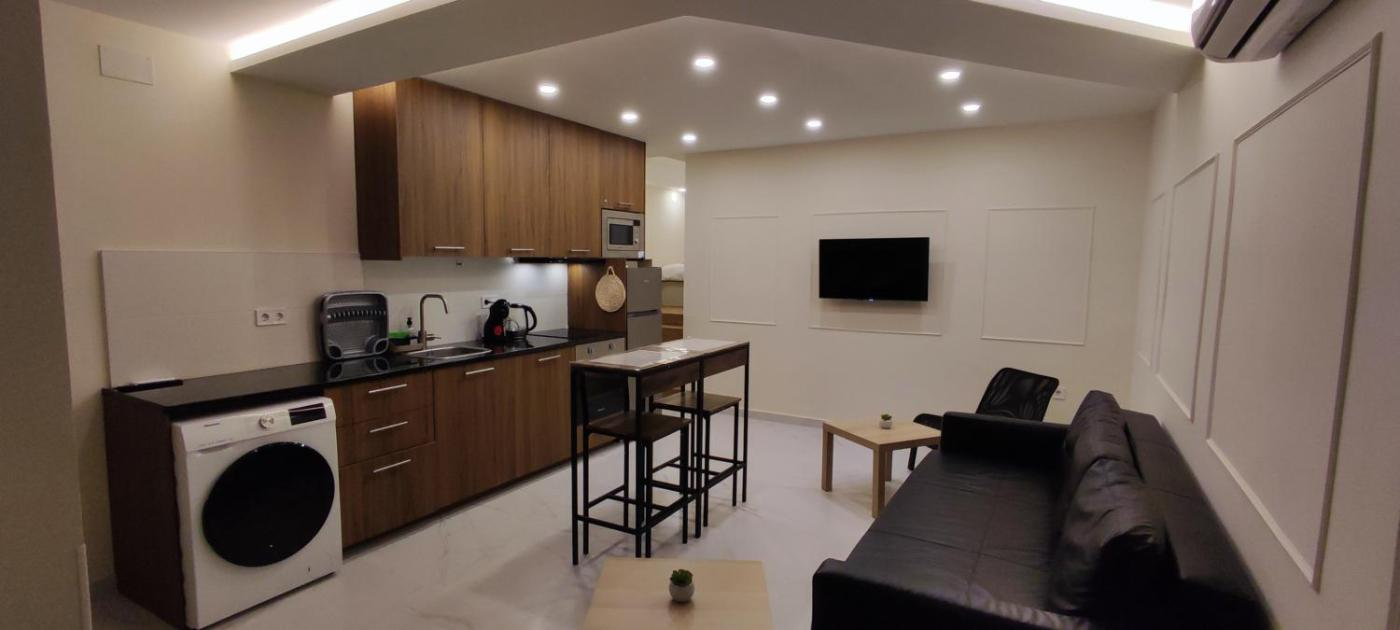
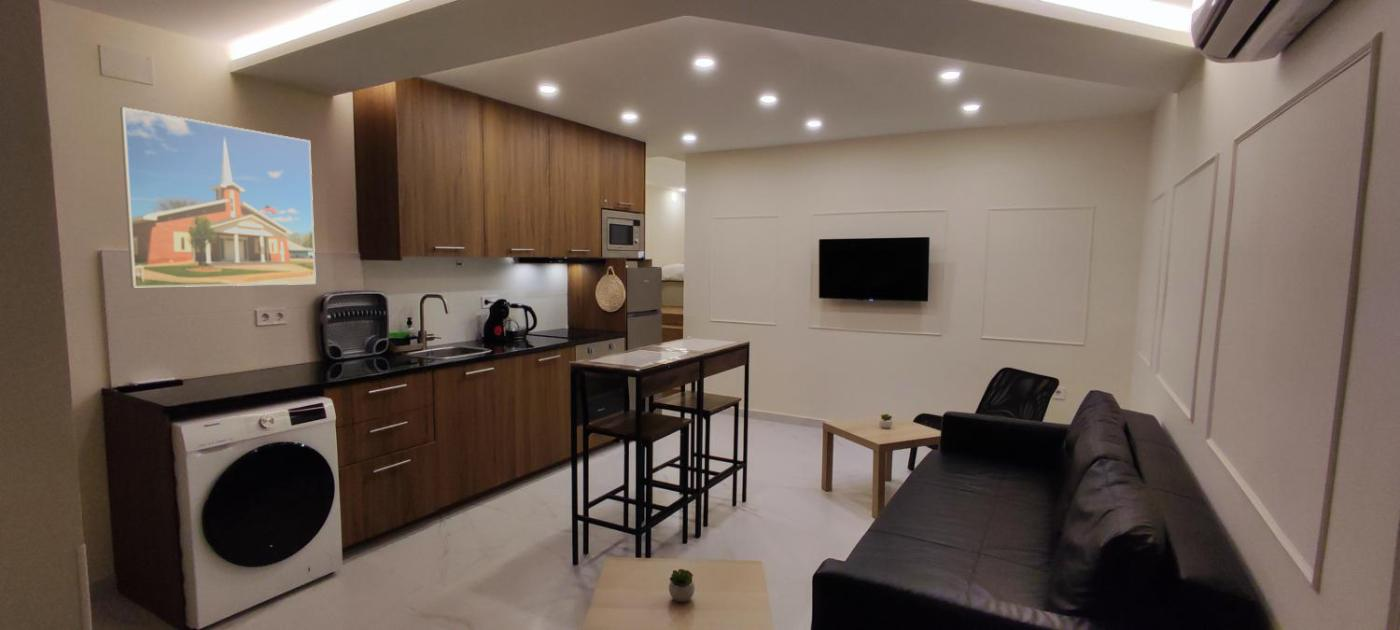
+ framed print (229, 206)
